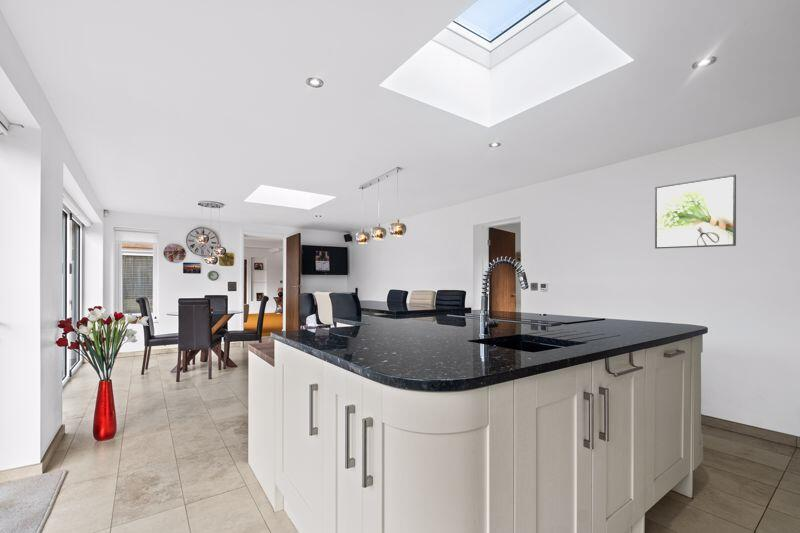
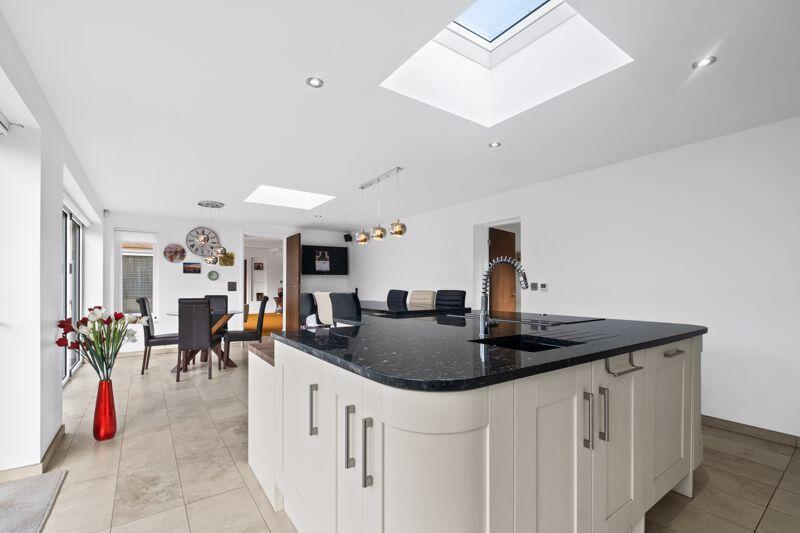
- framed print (692, 214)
